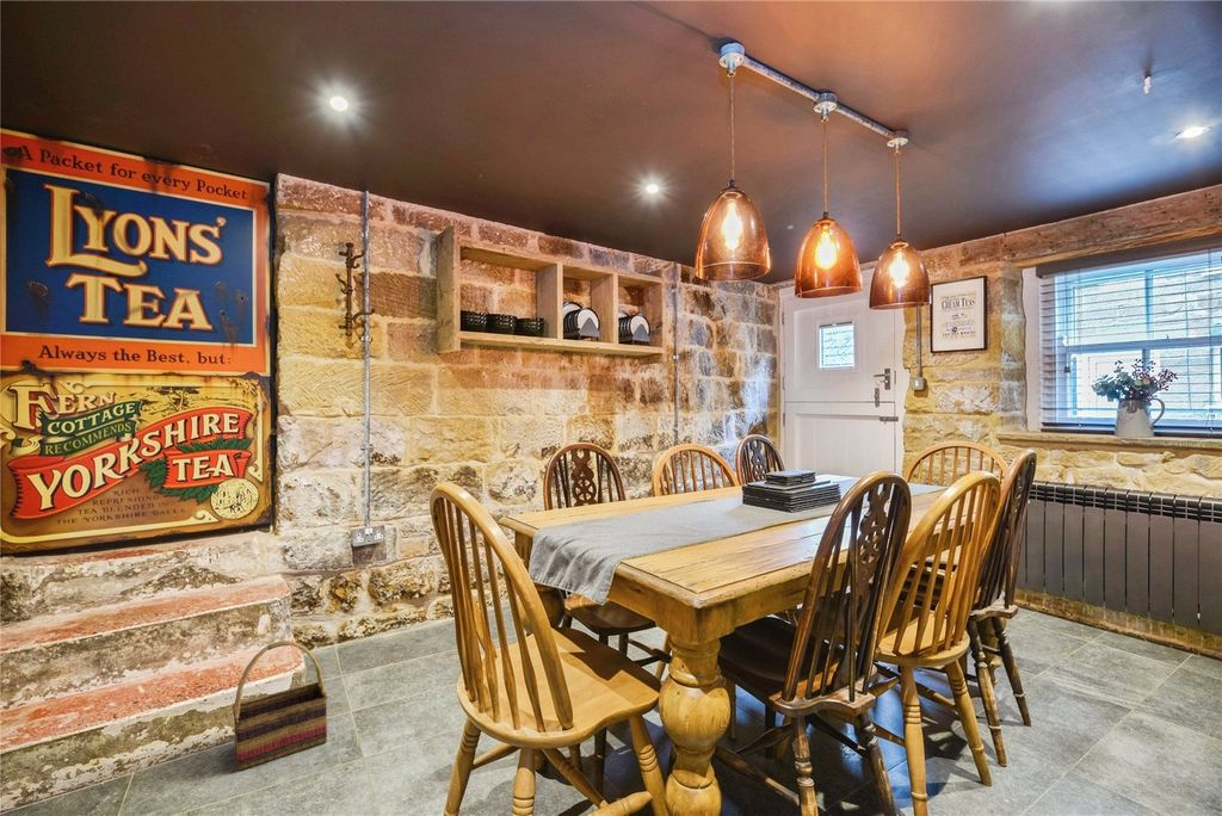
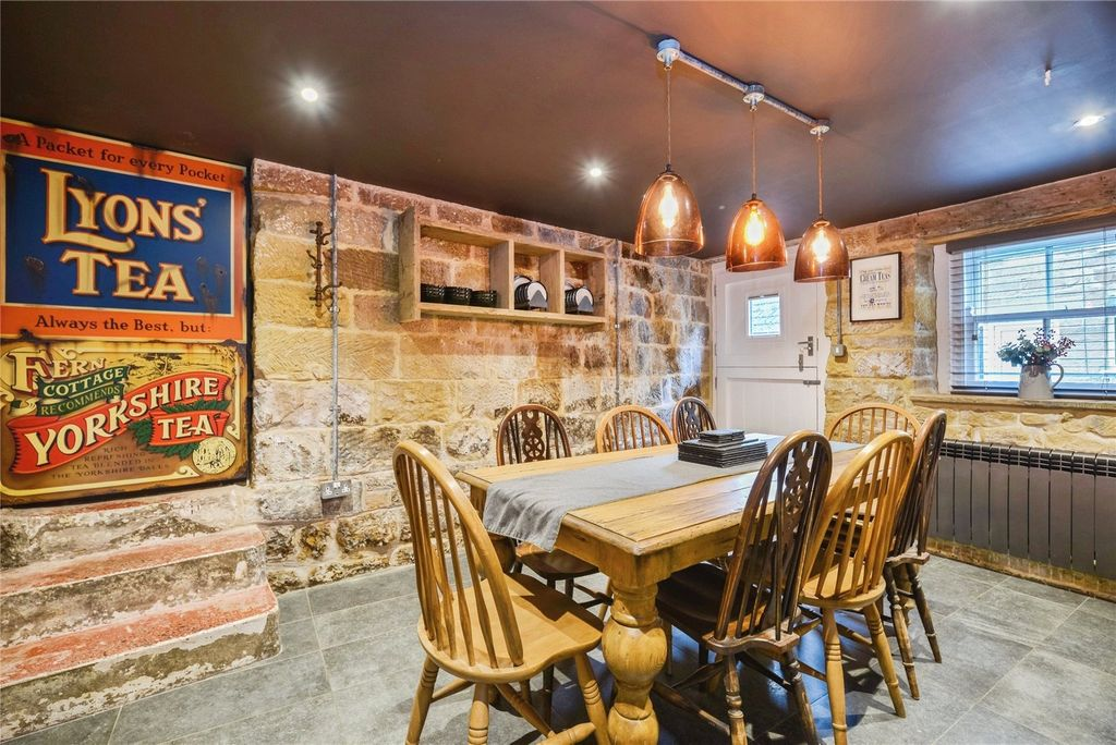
- basket (280, 694)
